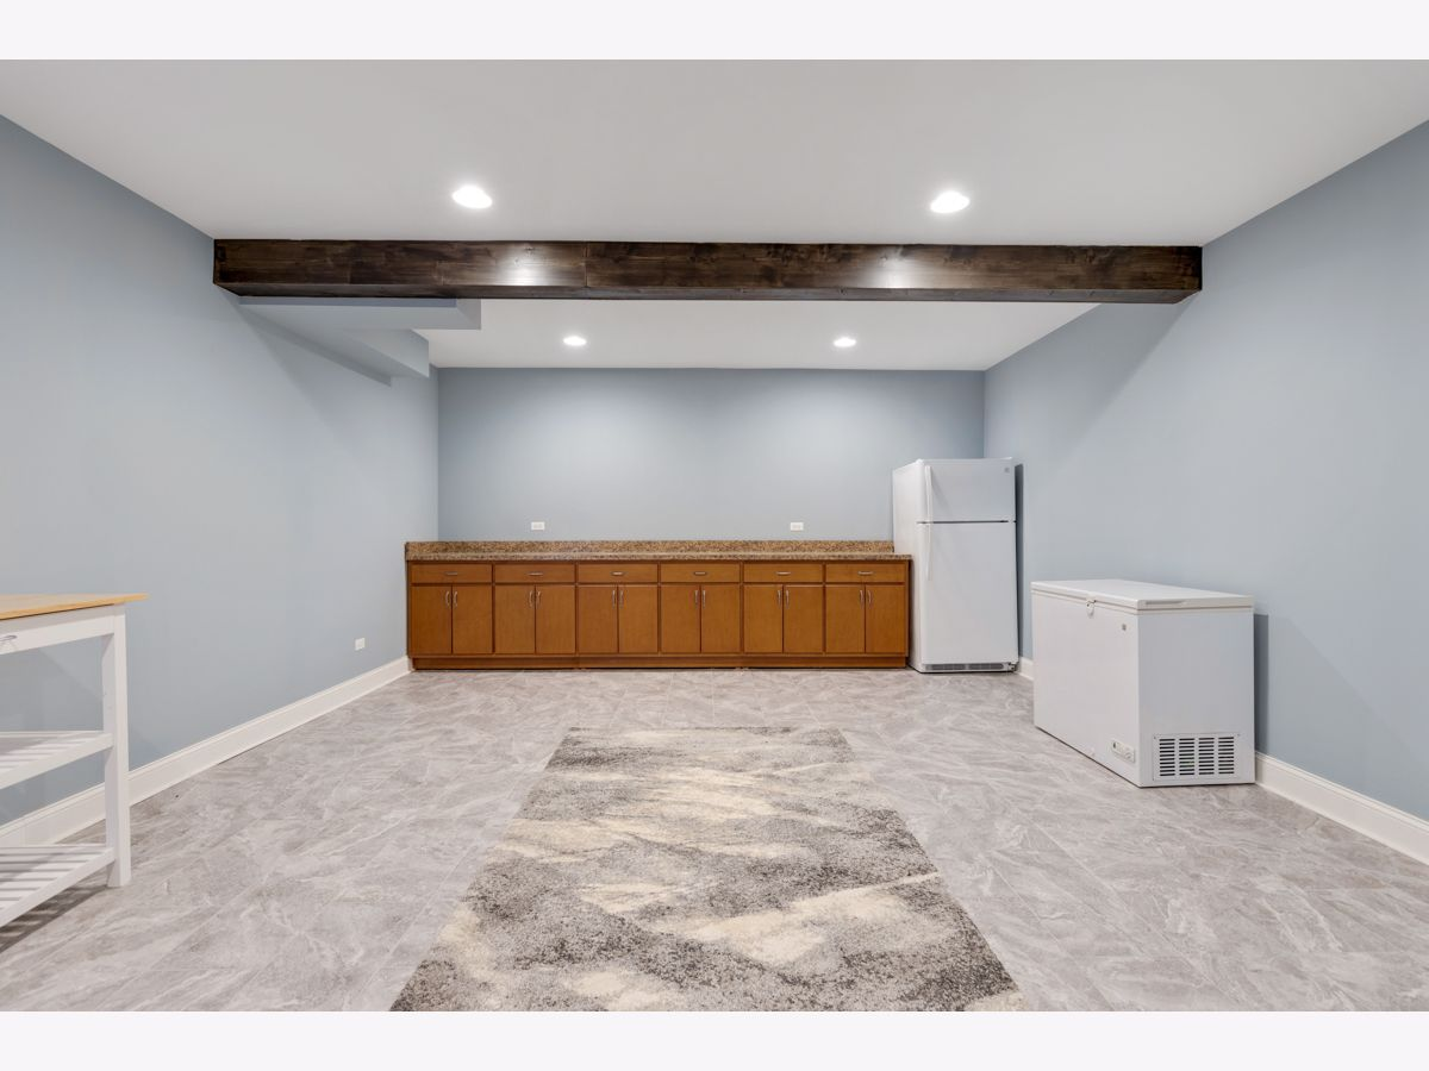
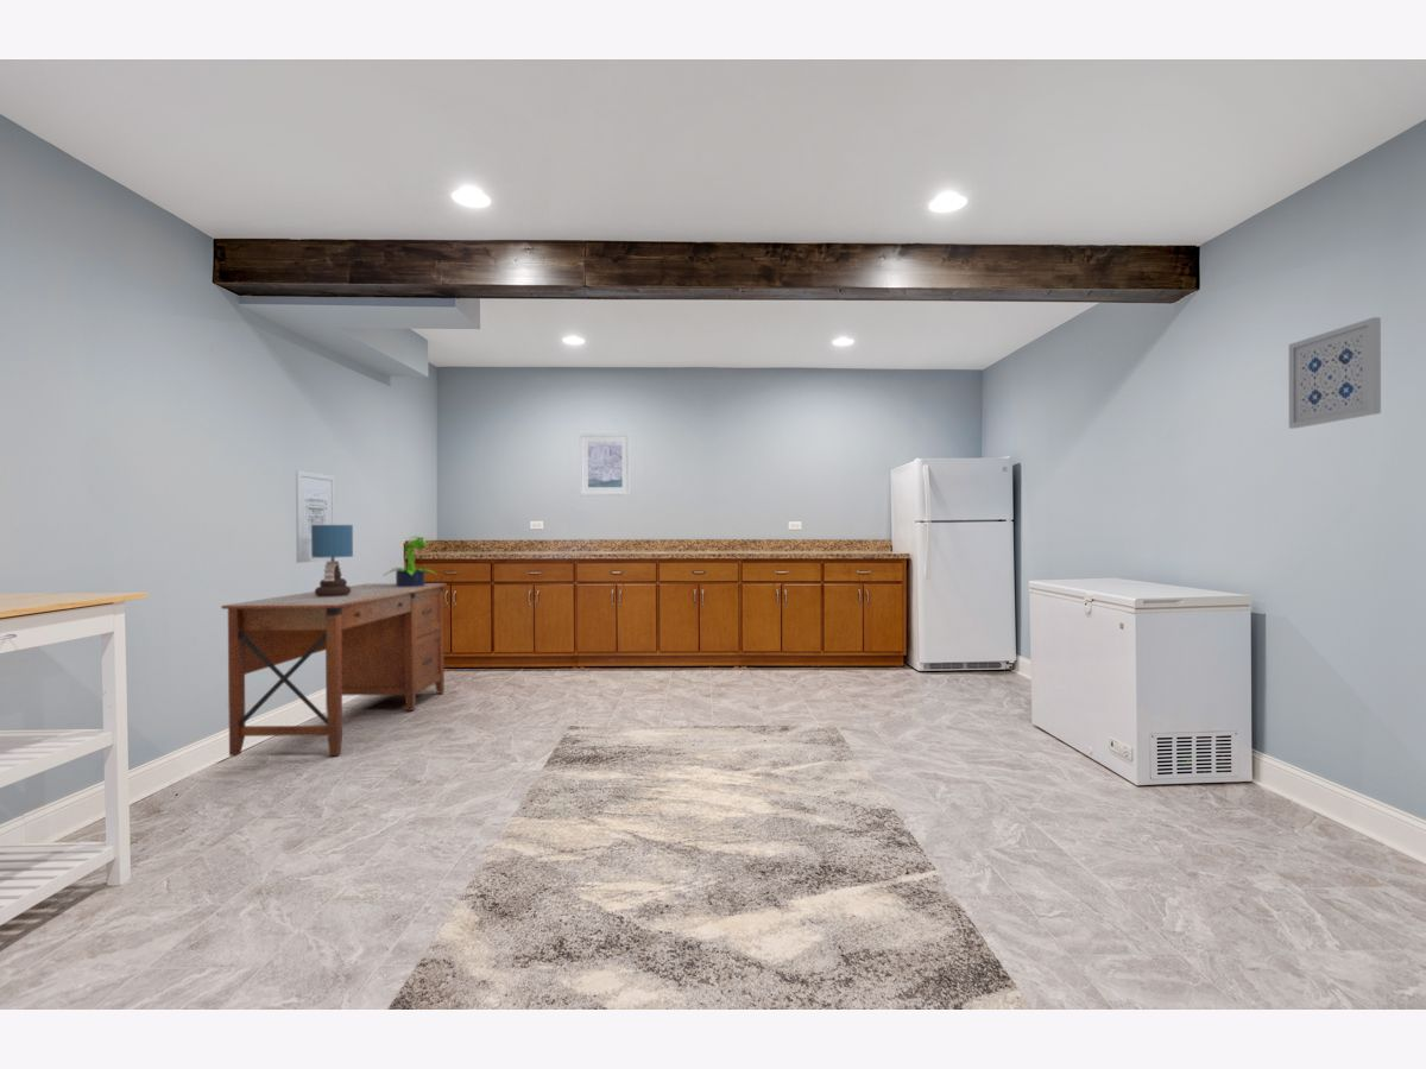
+ desk (353, 656)
+ wall art (316, 517)
+ table lamp (332, 559)
+ potted plant (410, 559)
+ wall art (1331, 377)
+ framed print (605, 464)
